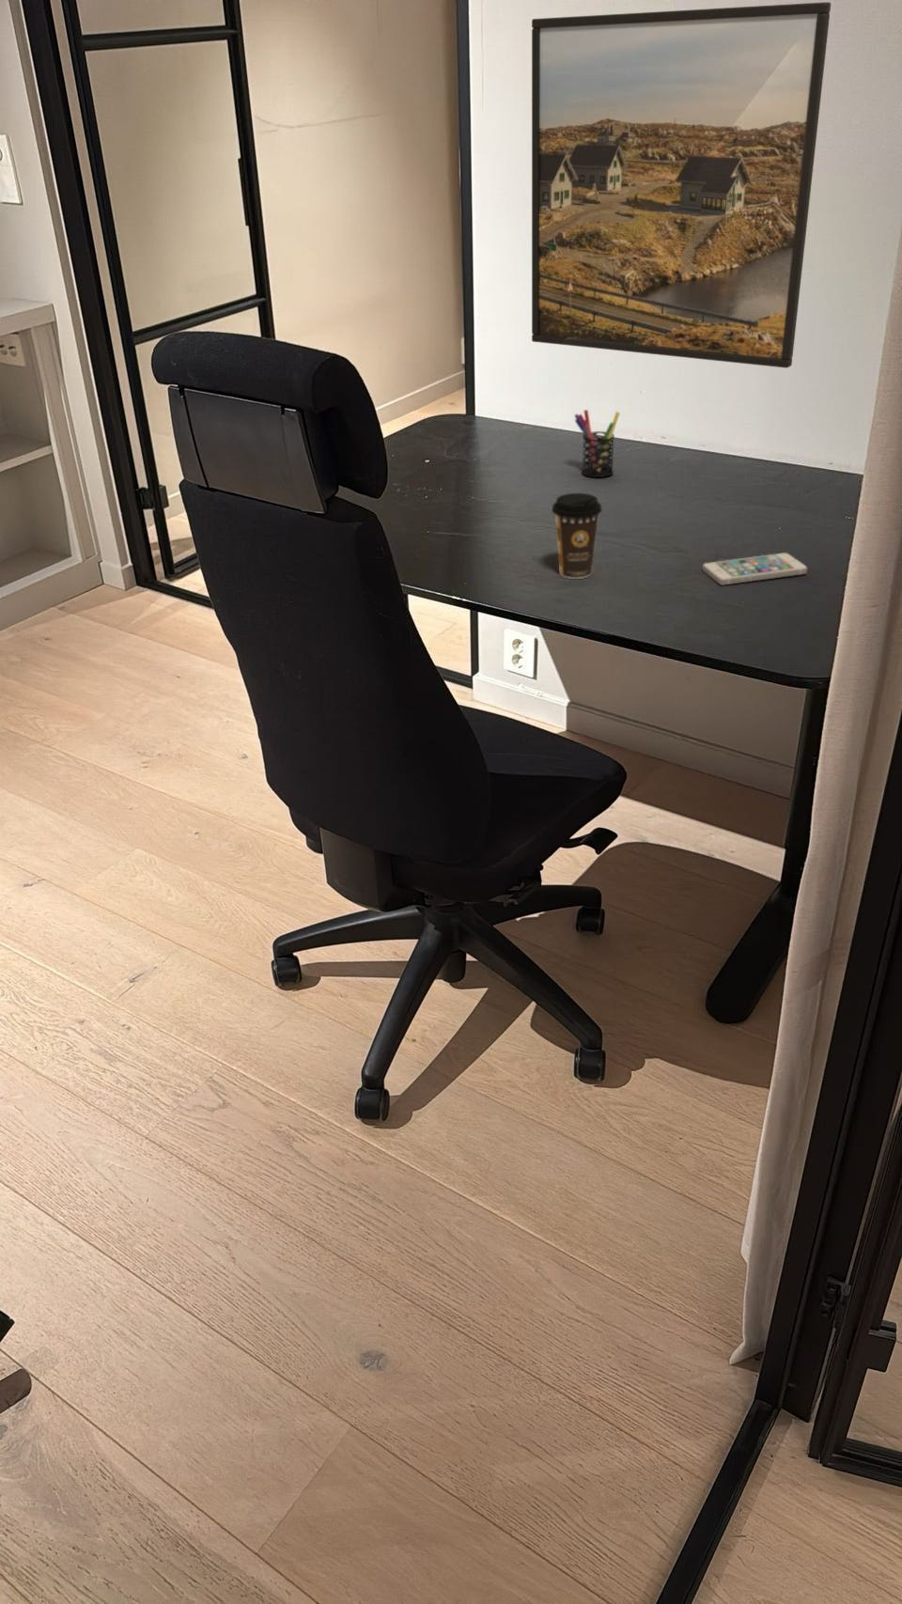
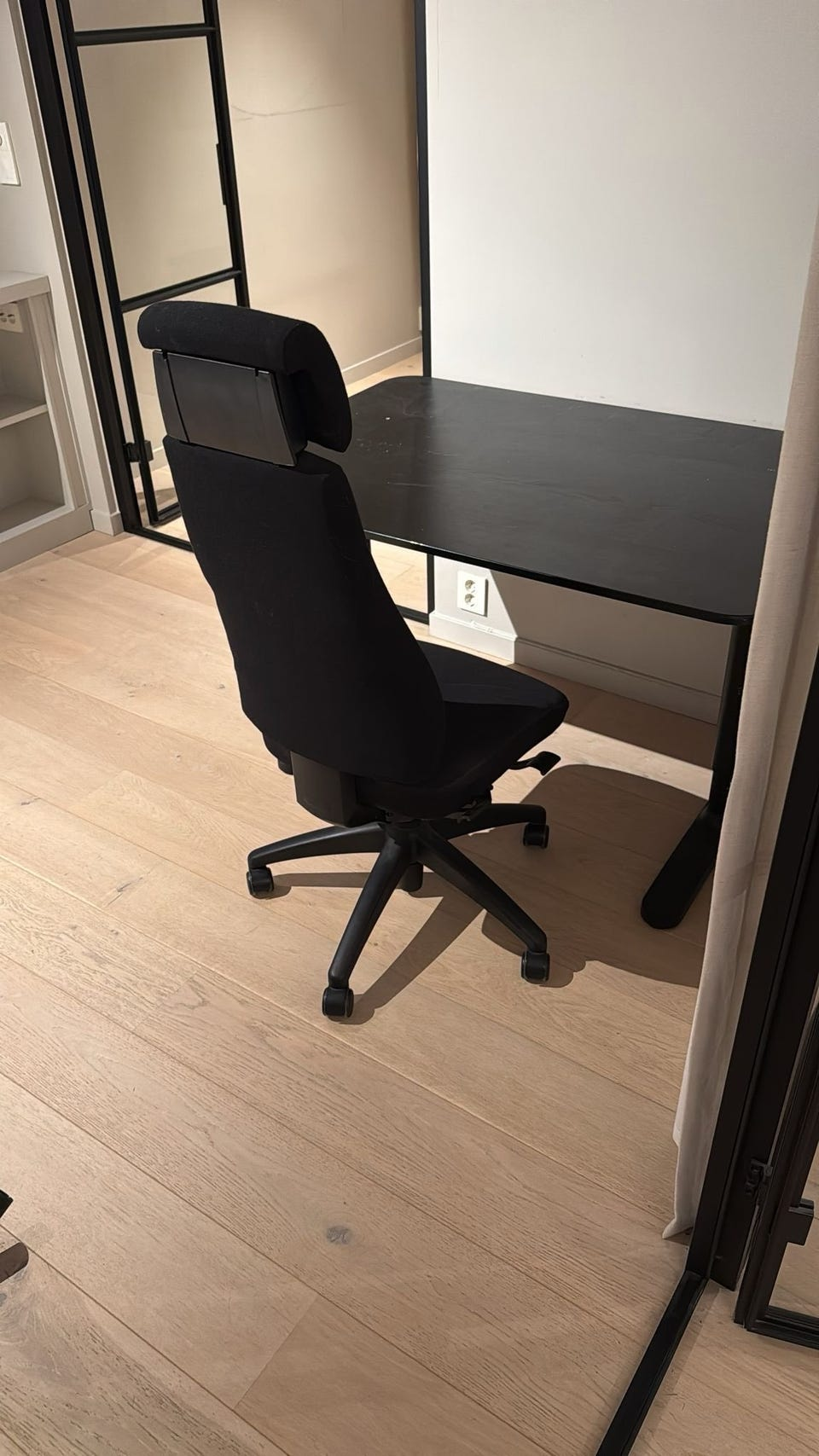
- smartphone (753, 568)
- pen holder (598, 442)
- coffee cup (576, 537)
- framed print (662, 194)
